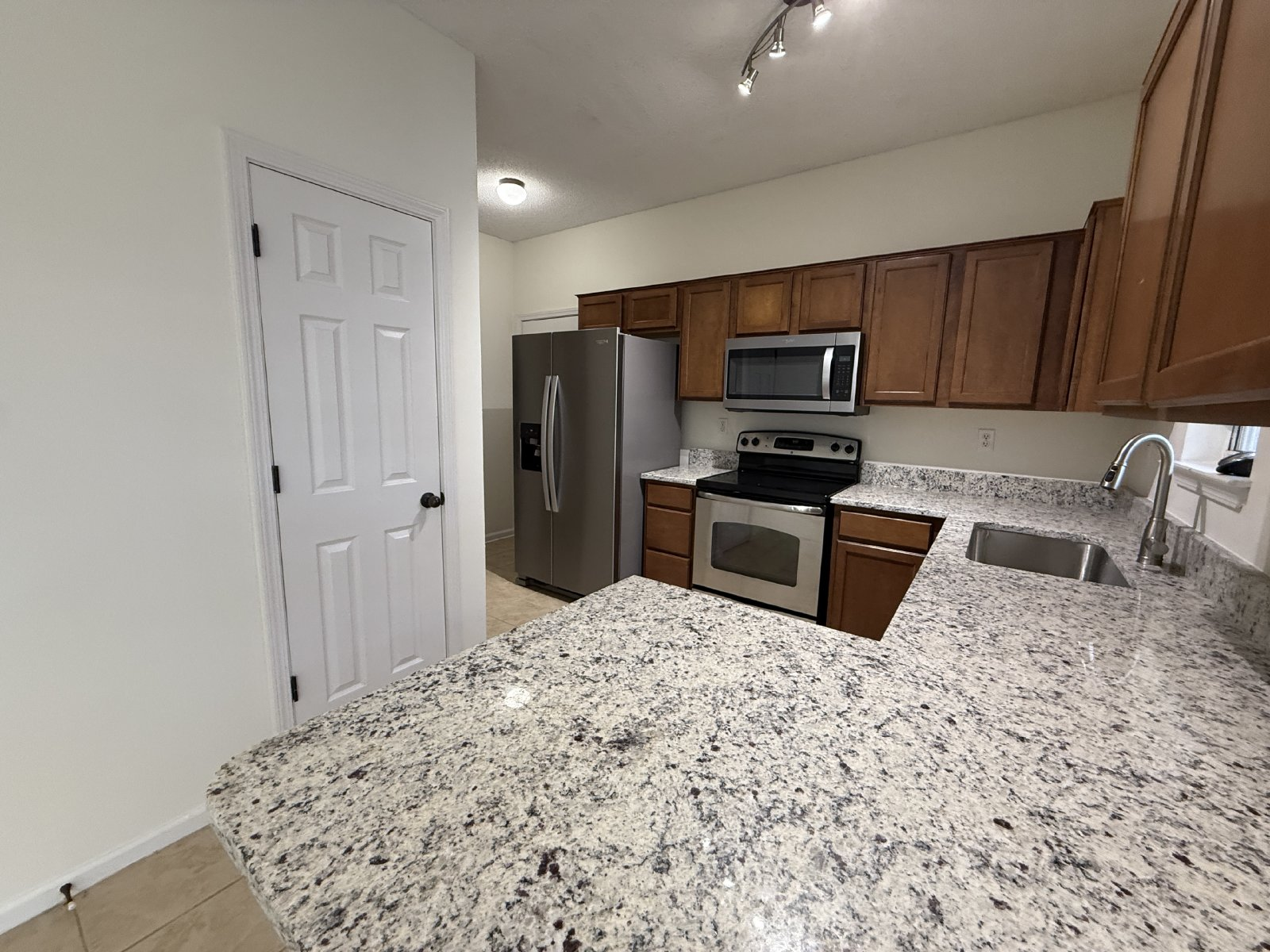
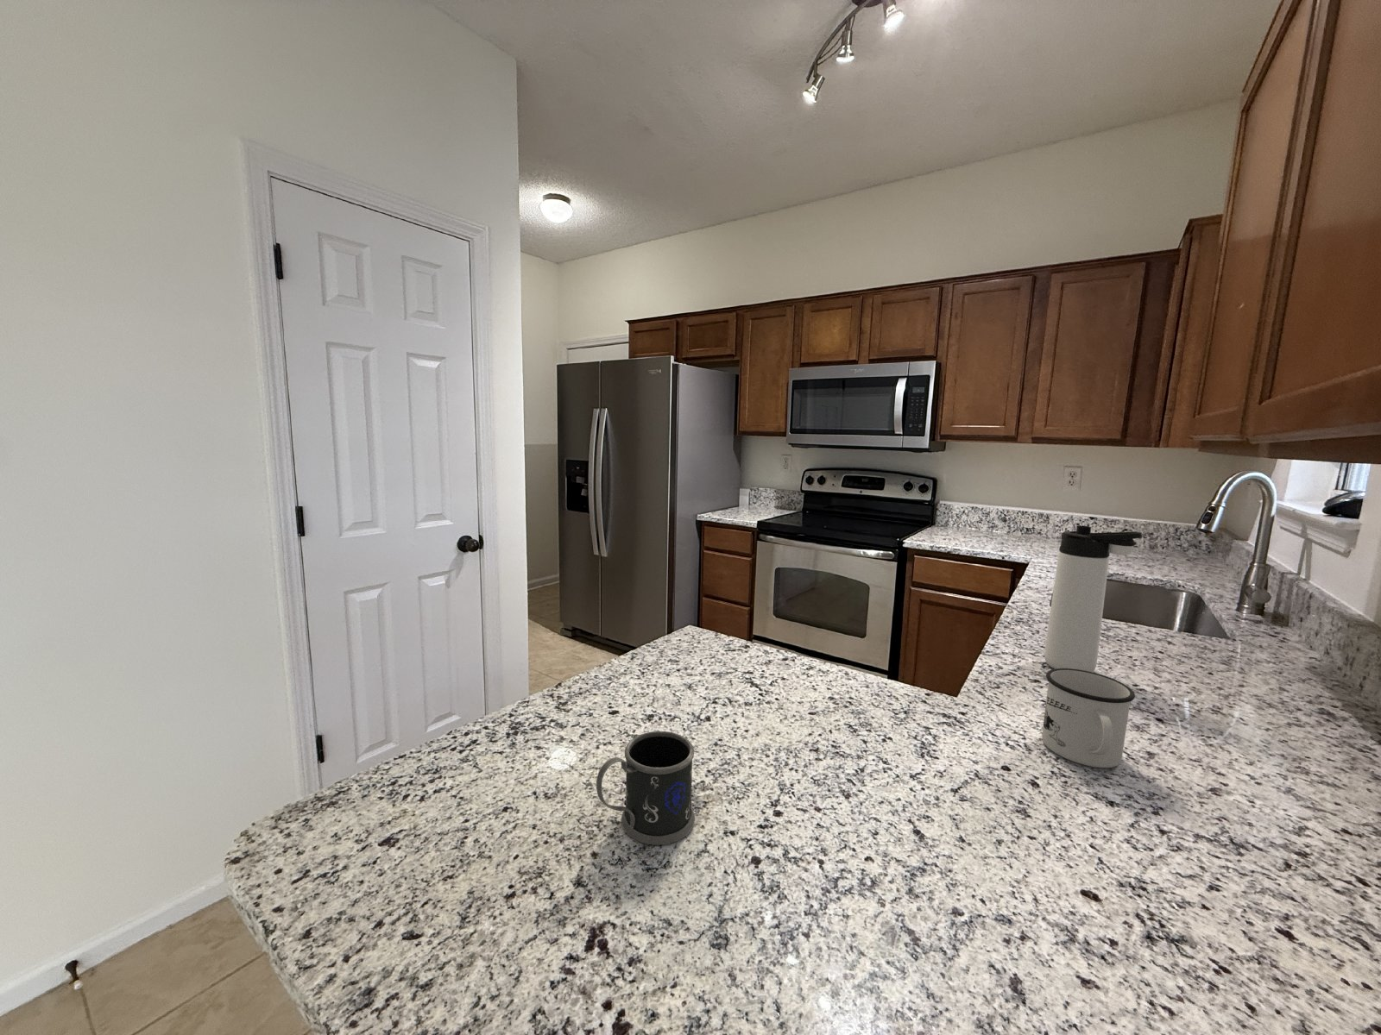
+ thermos bottle (1091, 600)
+ mug (1088, 722)
+ mug (645, 785)
